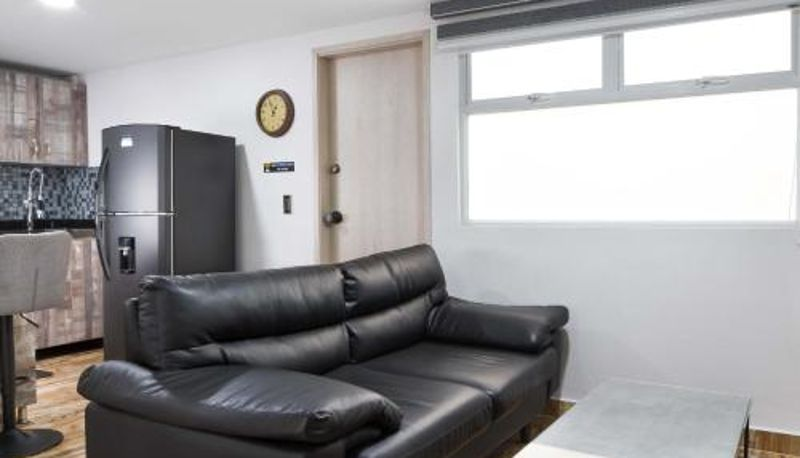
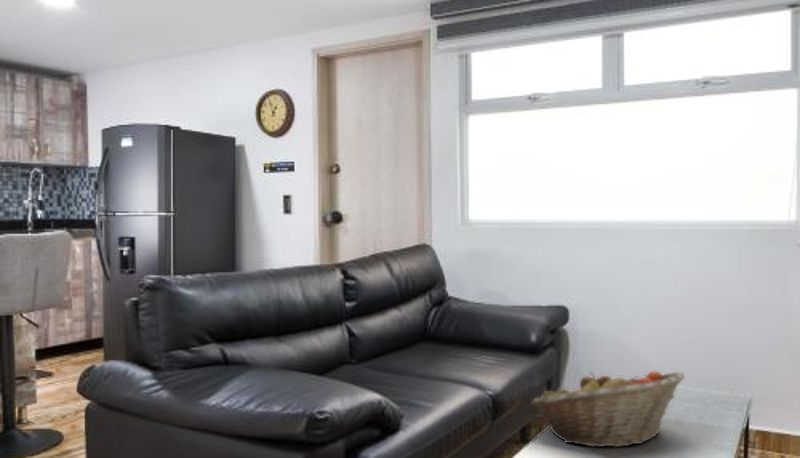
+ fruit basket (608, 400)
